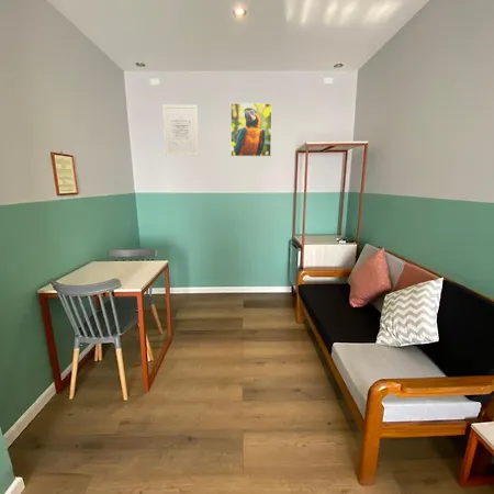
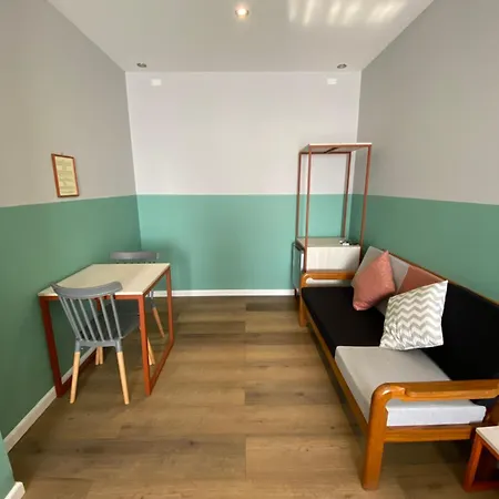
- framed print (250, 130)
- wall art (181, 130)
